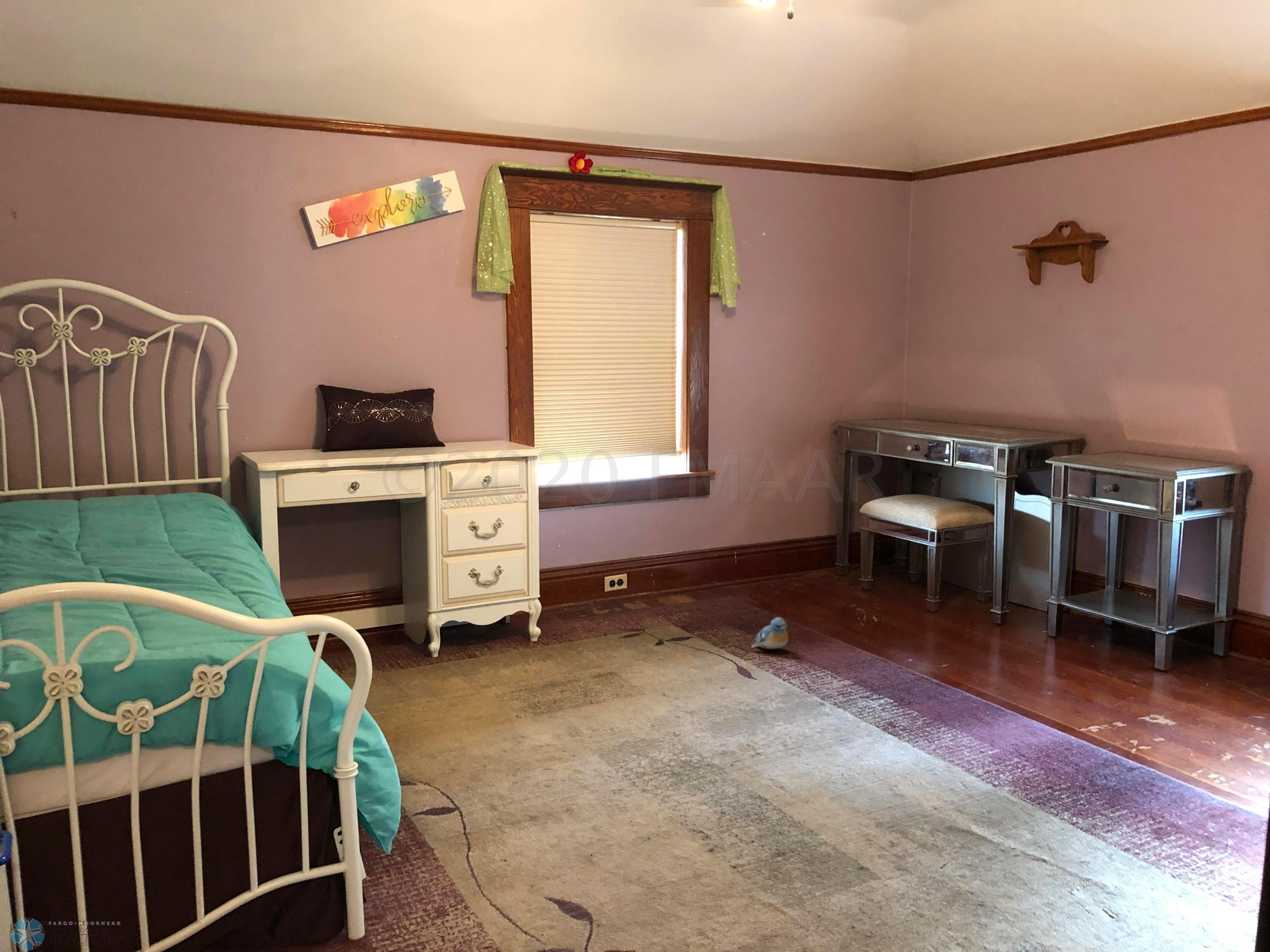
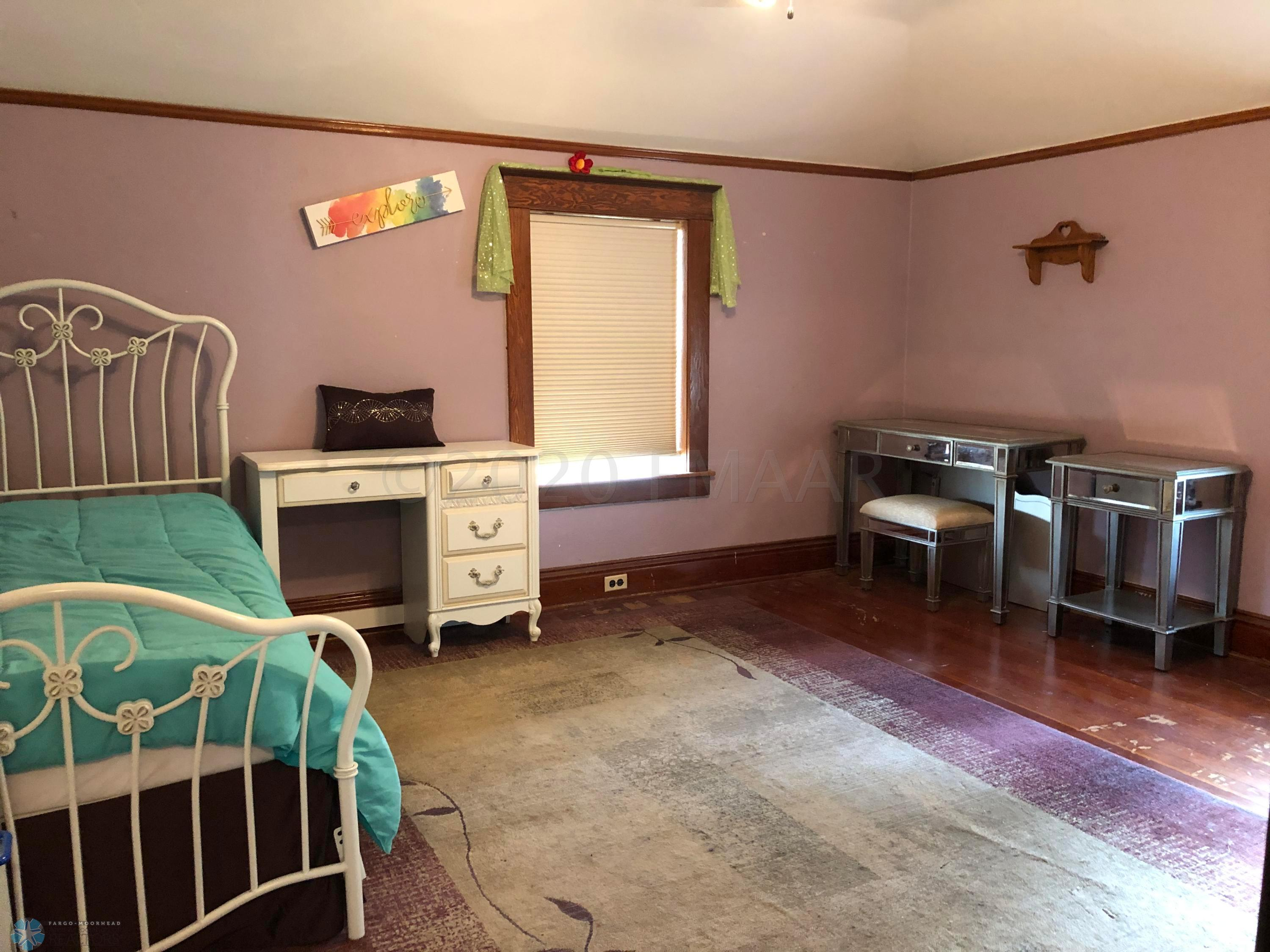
- plush toy (771, 632)
